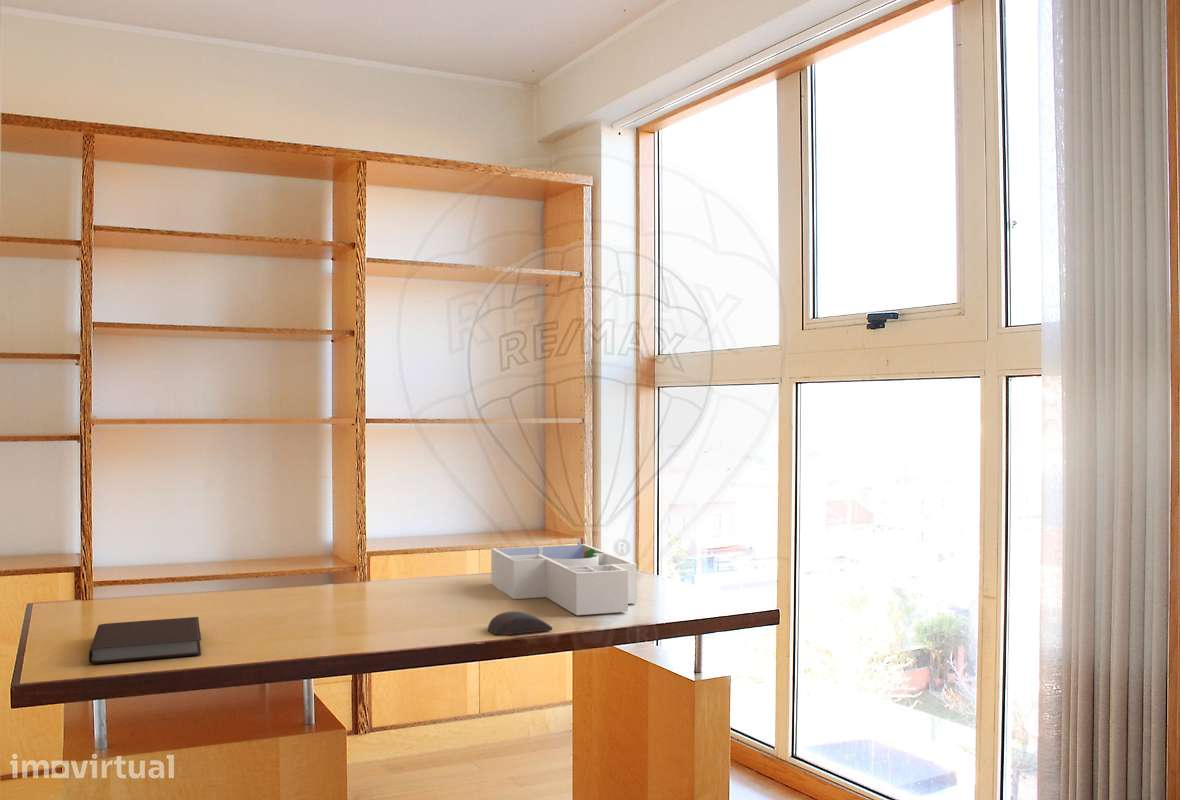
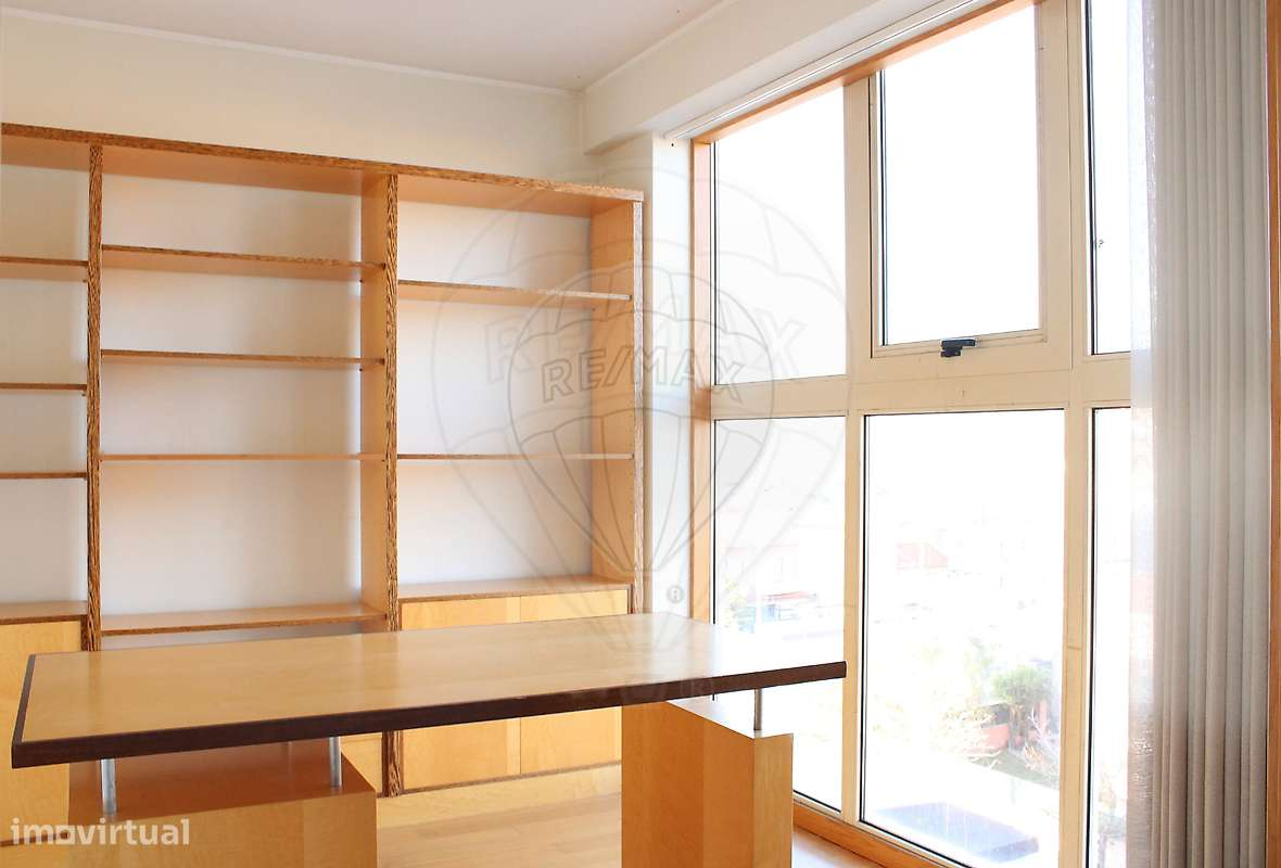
- desk organizer (565, 577)
- notebook (147, 638)
- computer mouse (519, 621)
